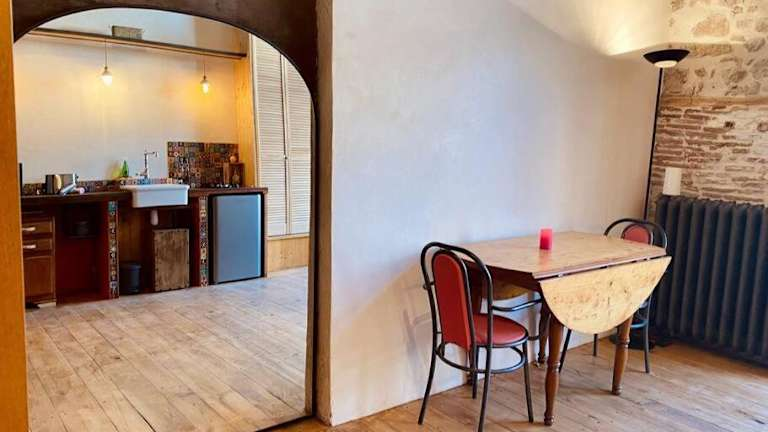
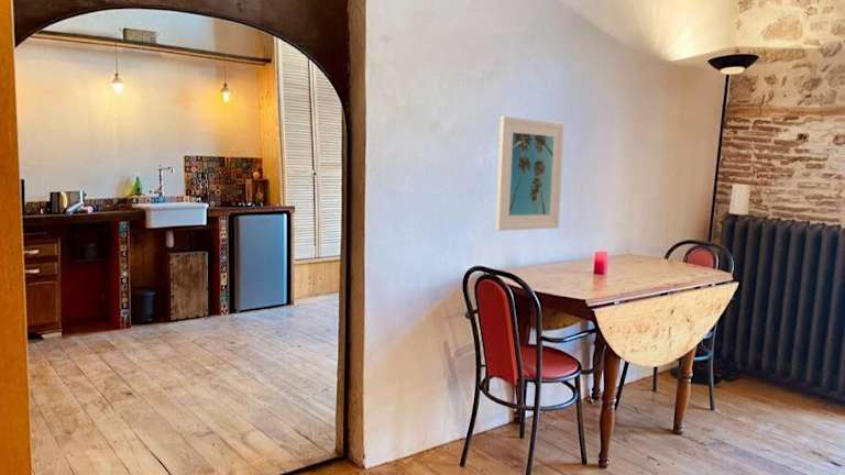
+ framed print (530, 175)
